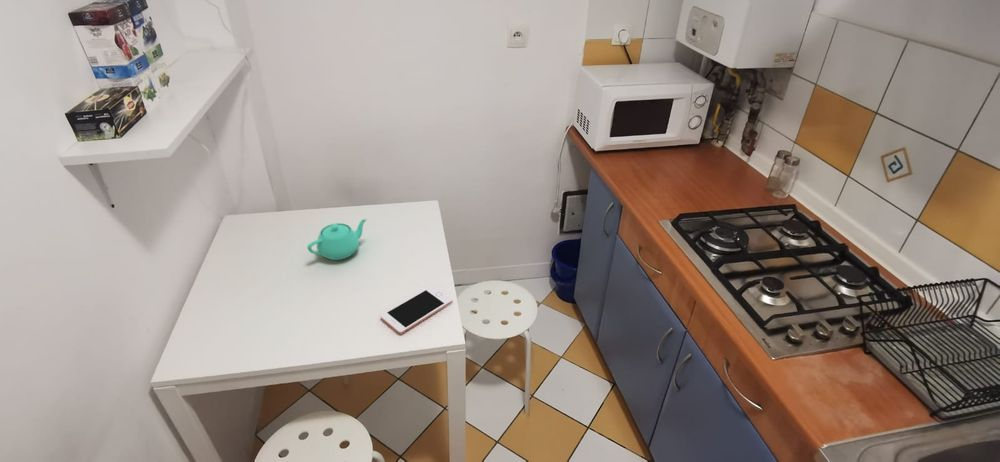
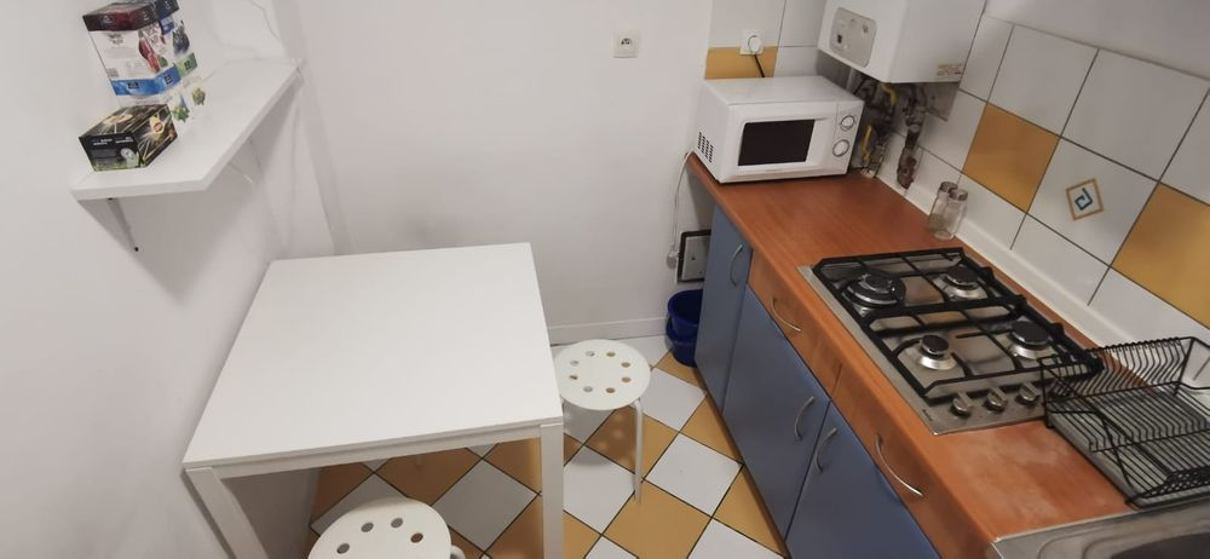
- teapot (339, 238)
- cell phone (417, 308)
